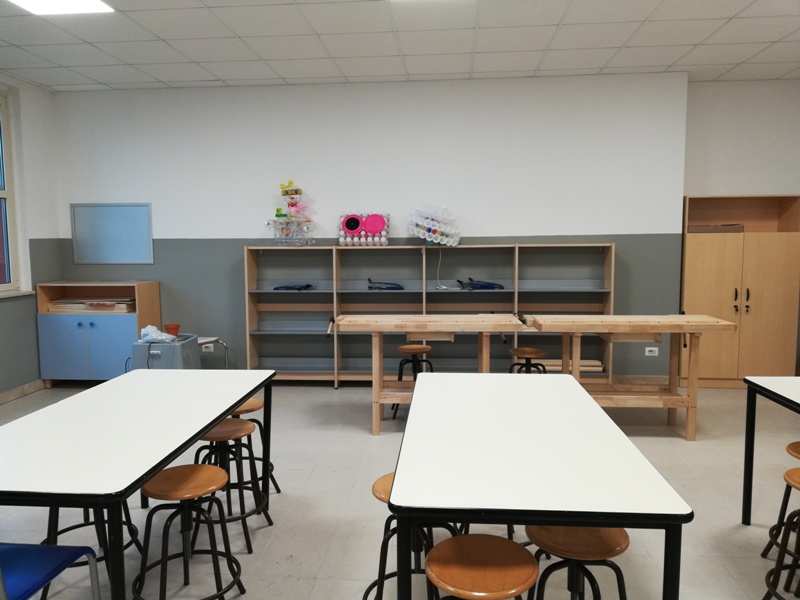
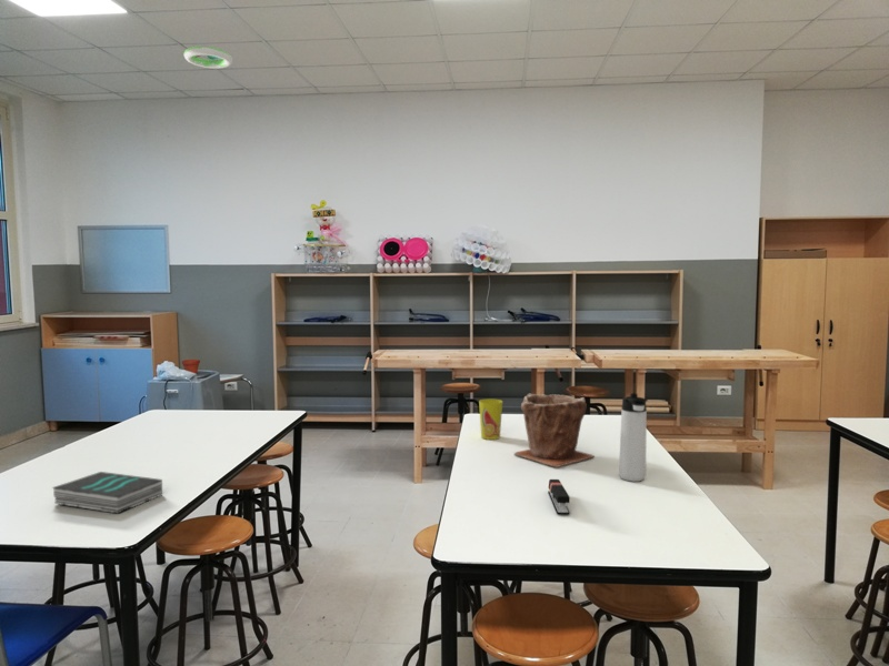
+ book (109, 491)
+ plant pot (553, 425)
+ ceiling vent (208, 57)
+ cup (490, 418)
+ thermos bottle (635, 437)
+ stapler (558, 494)
